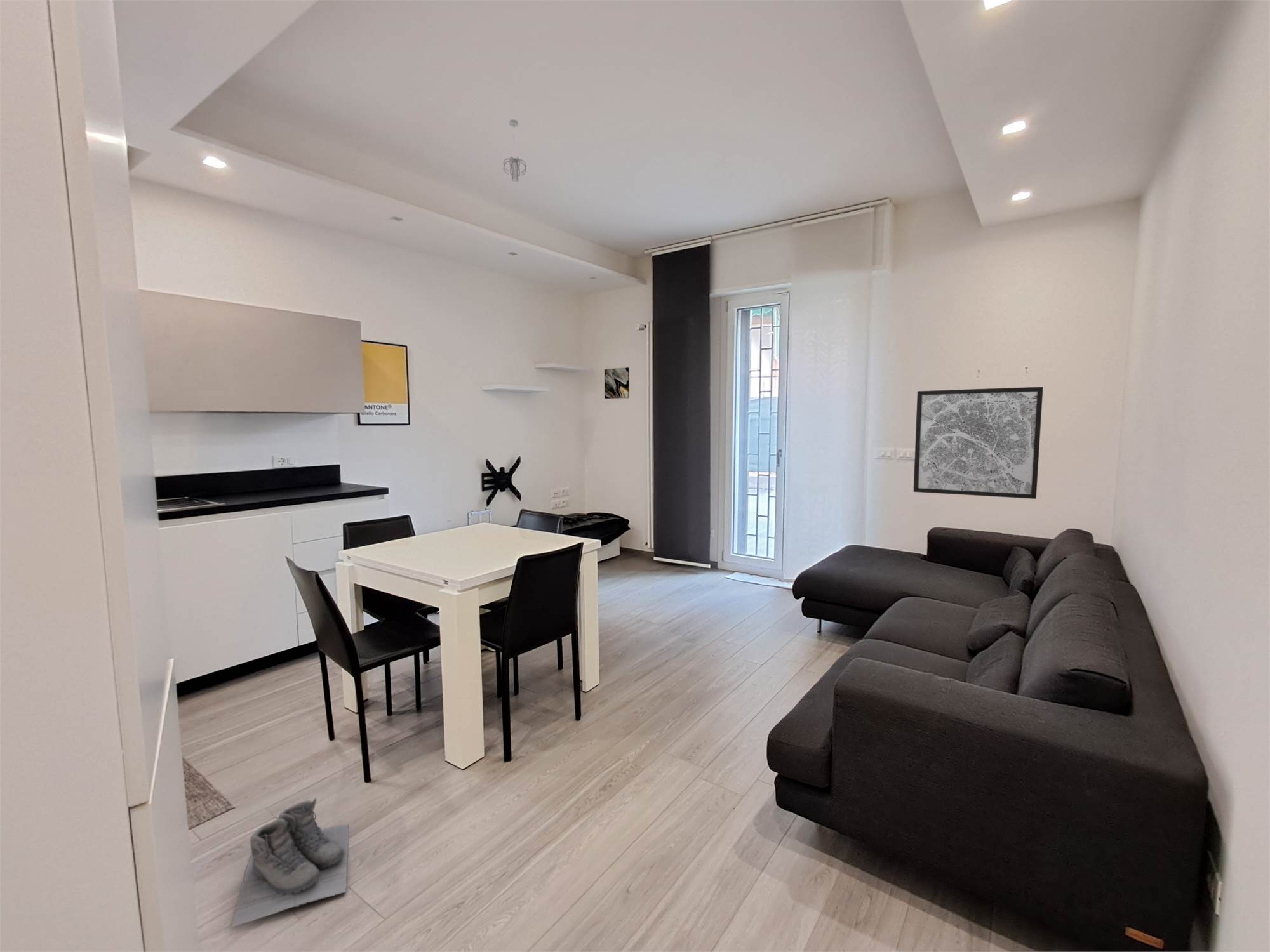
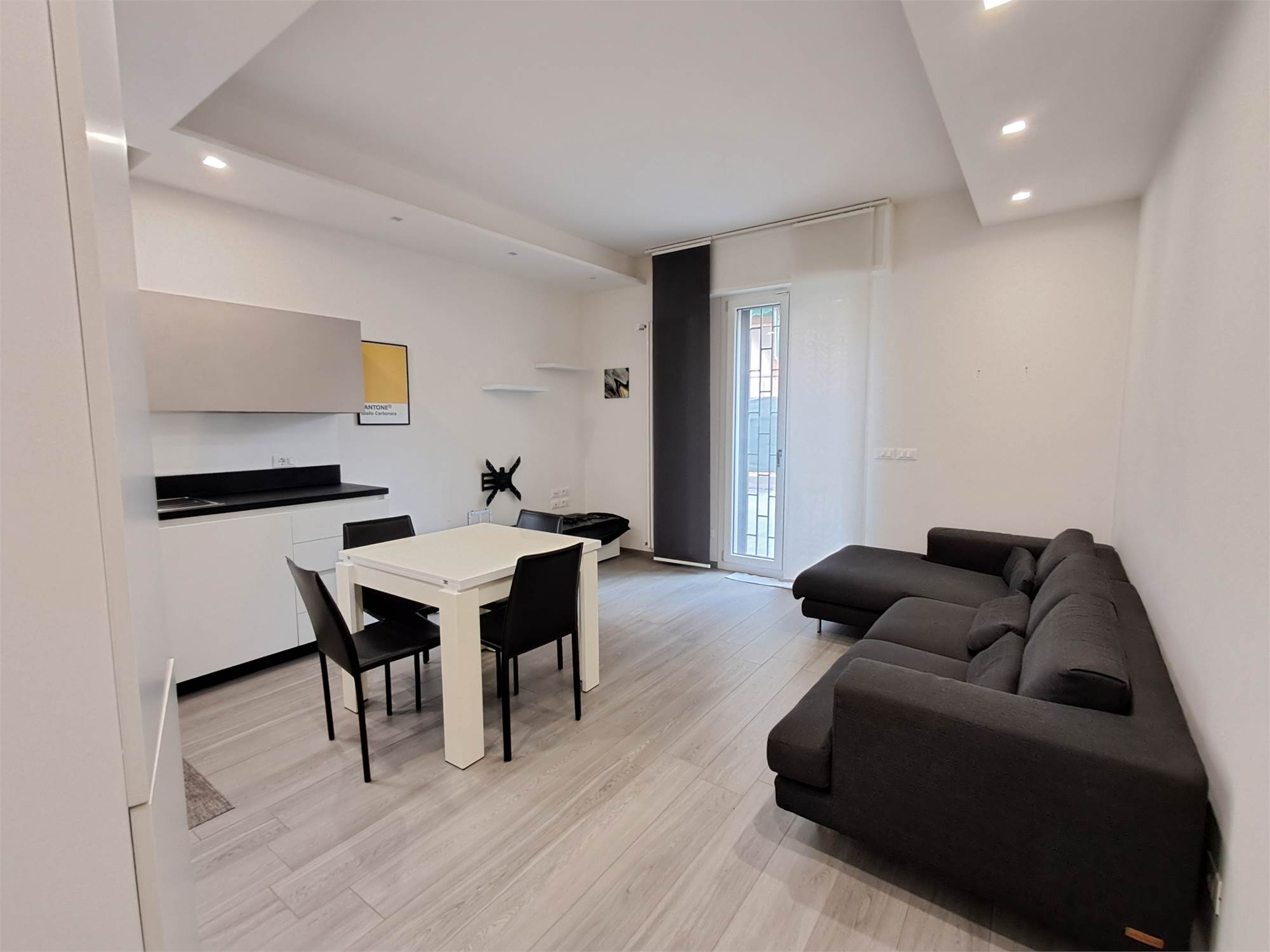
- boots (295, 844)
- wall art (974, 442)
- pendant light (512, 157)
